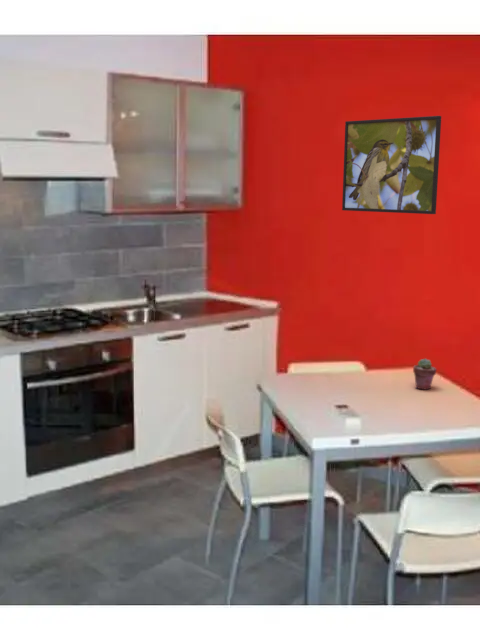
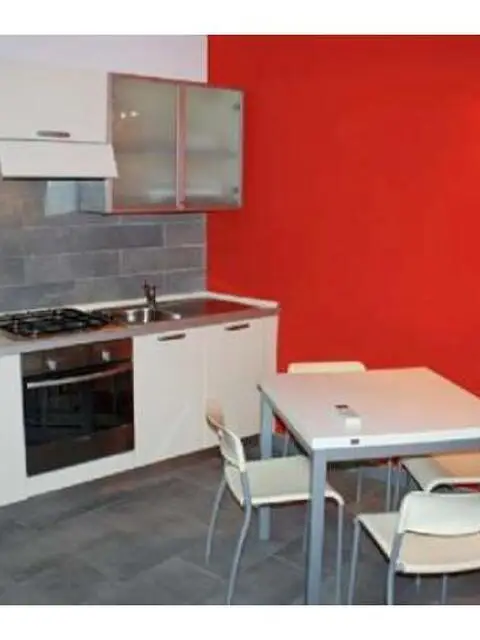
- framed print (388, 165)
- potted succulent (424, 373)
